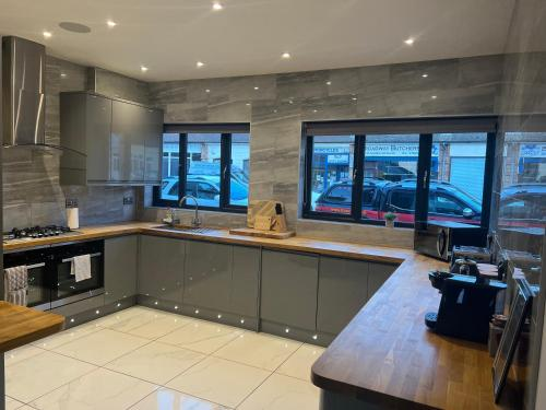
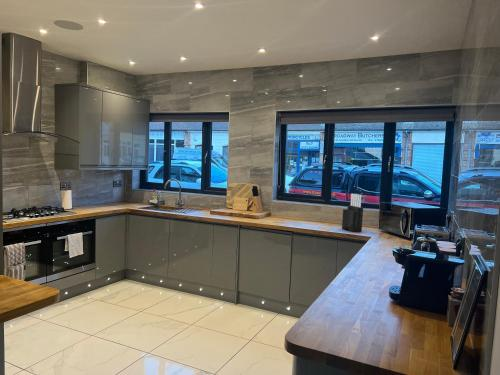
+ knife block (351, 212)
